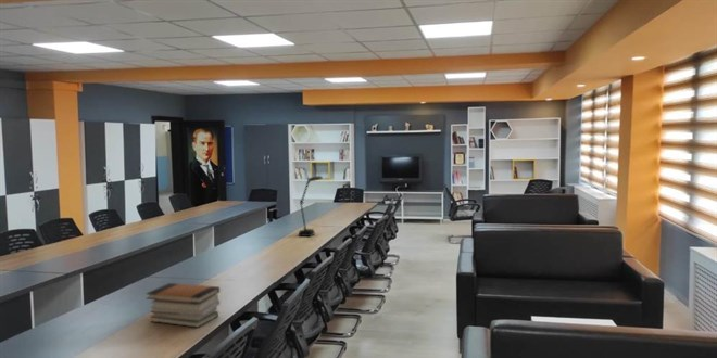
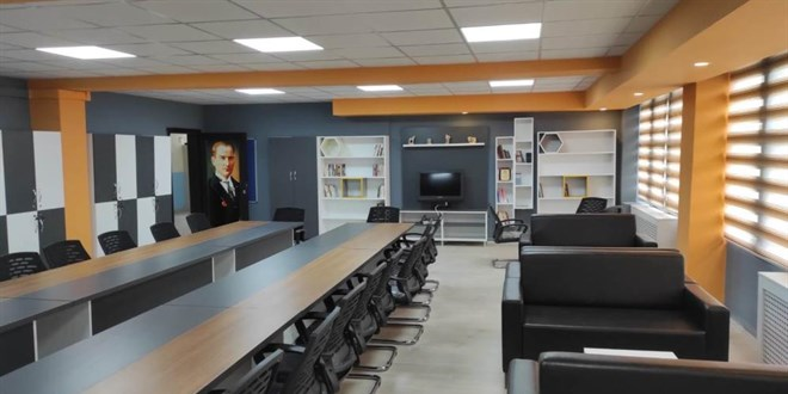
- desk lamp (302, 203)
- book stack (185, 304)
